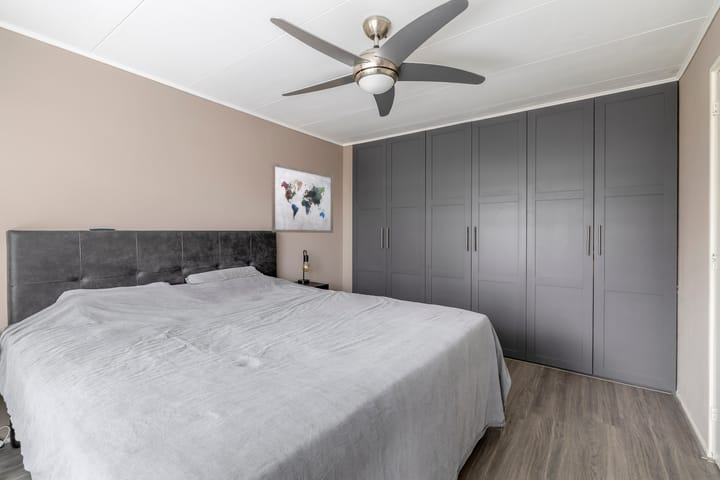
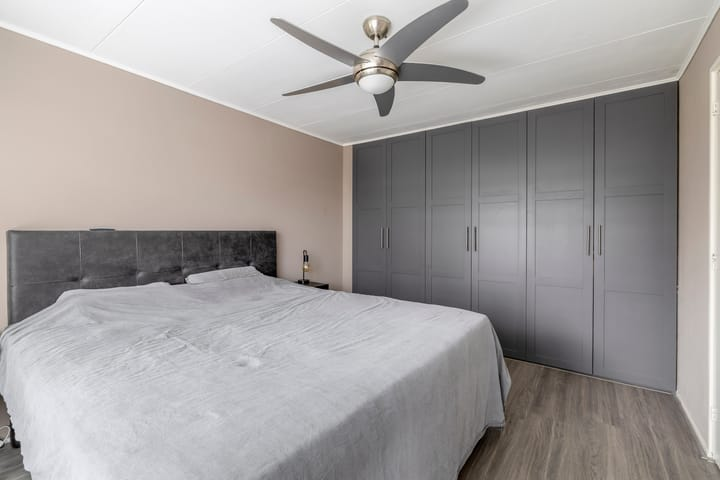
- wall art (305, 201)
